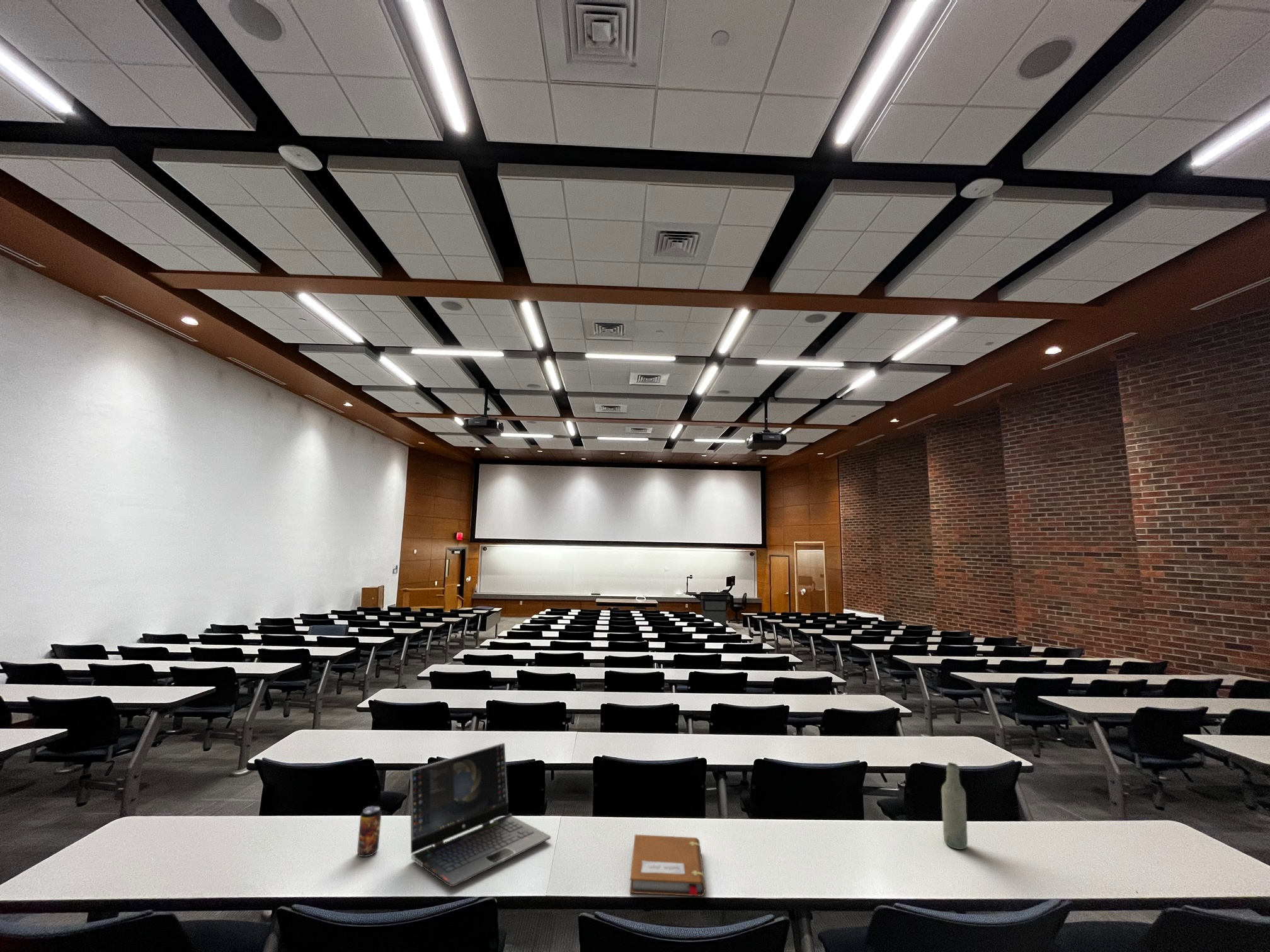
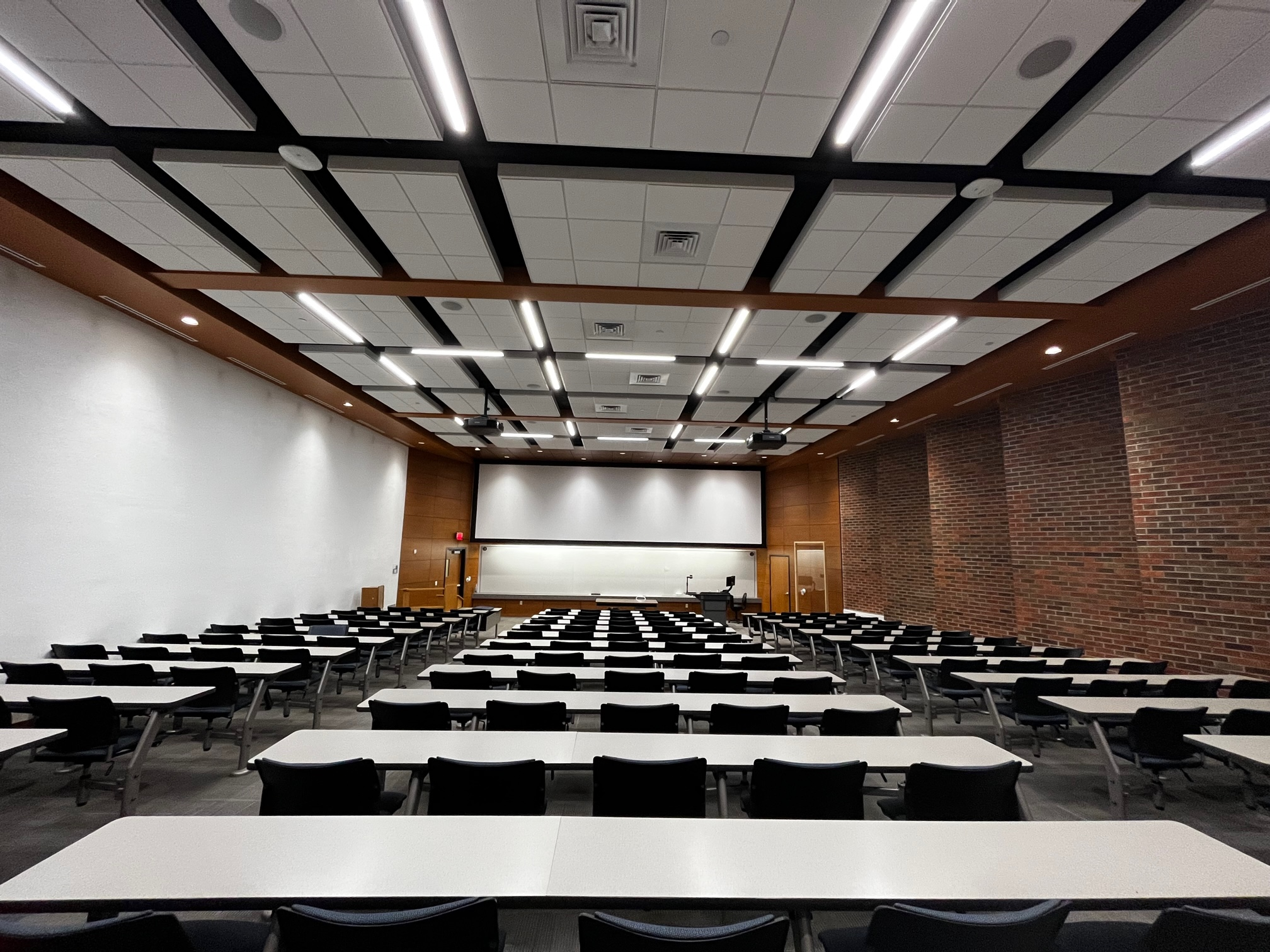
- bottle (953, 803)
- beverage can (369, 830)
- notebook (667, 864)
- laptop computer (481, 807)
